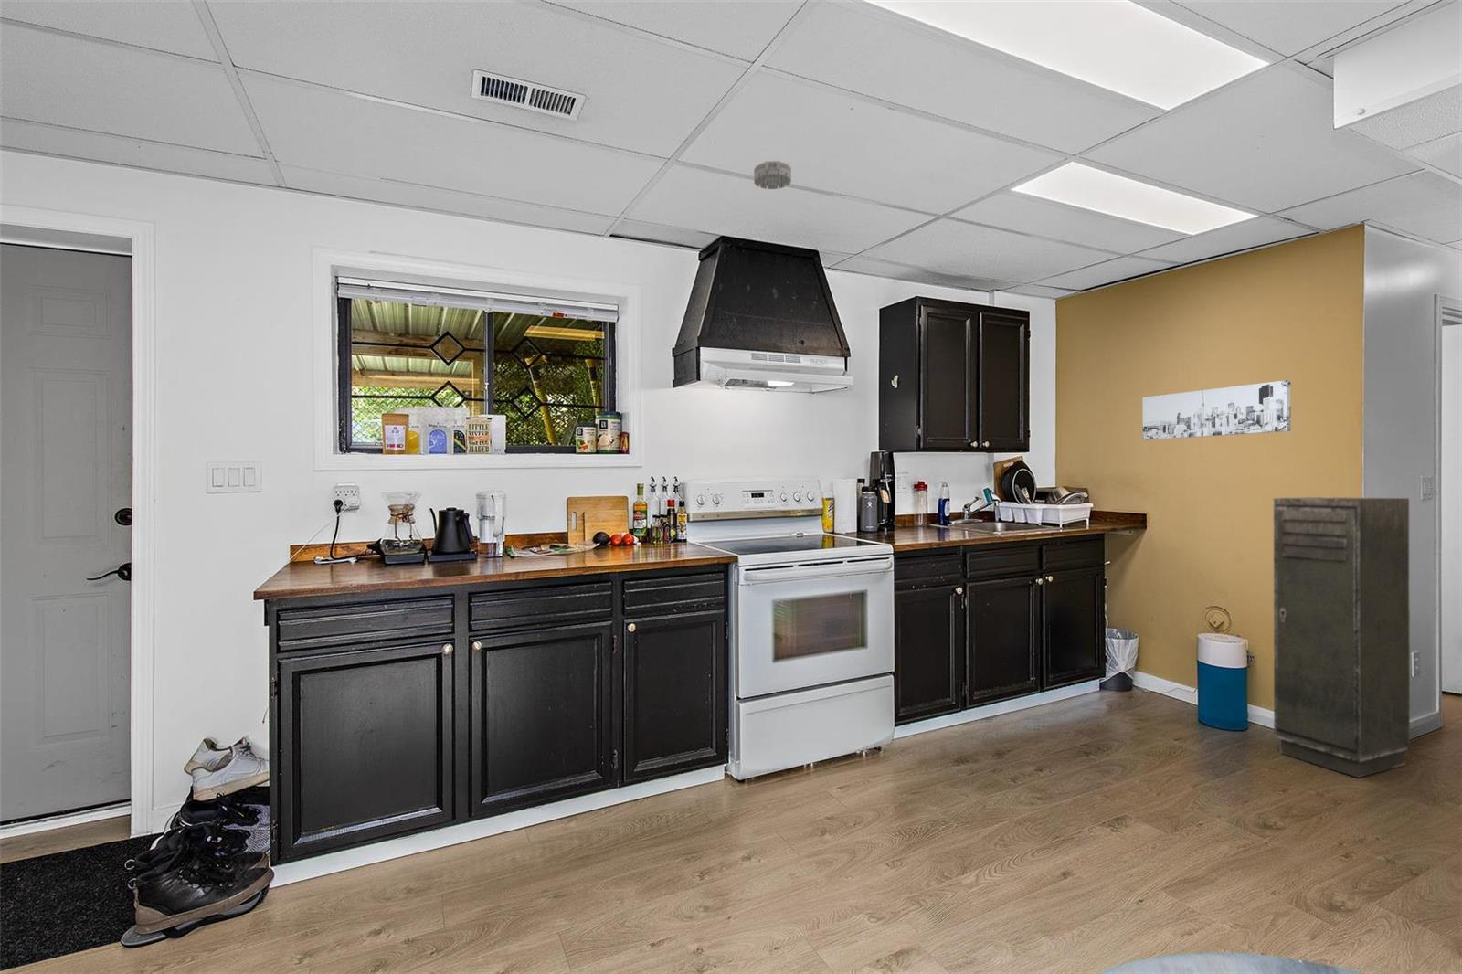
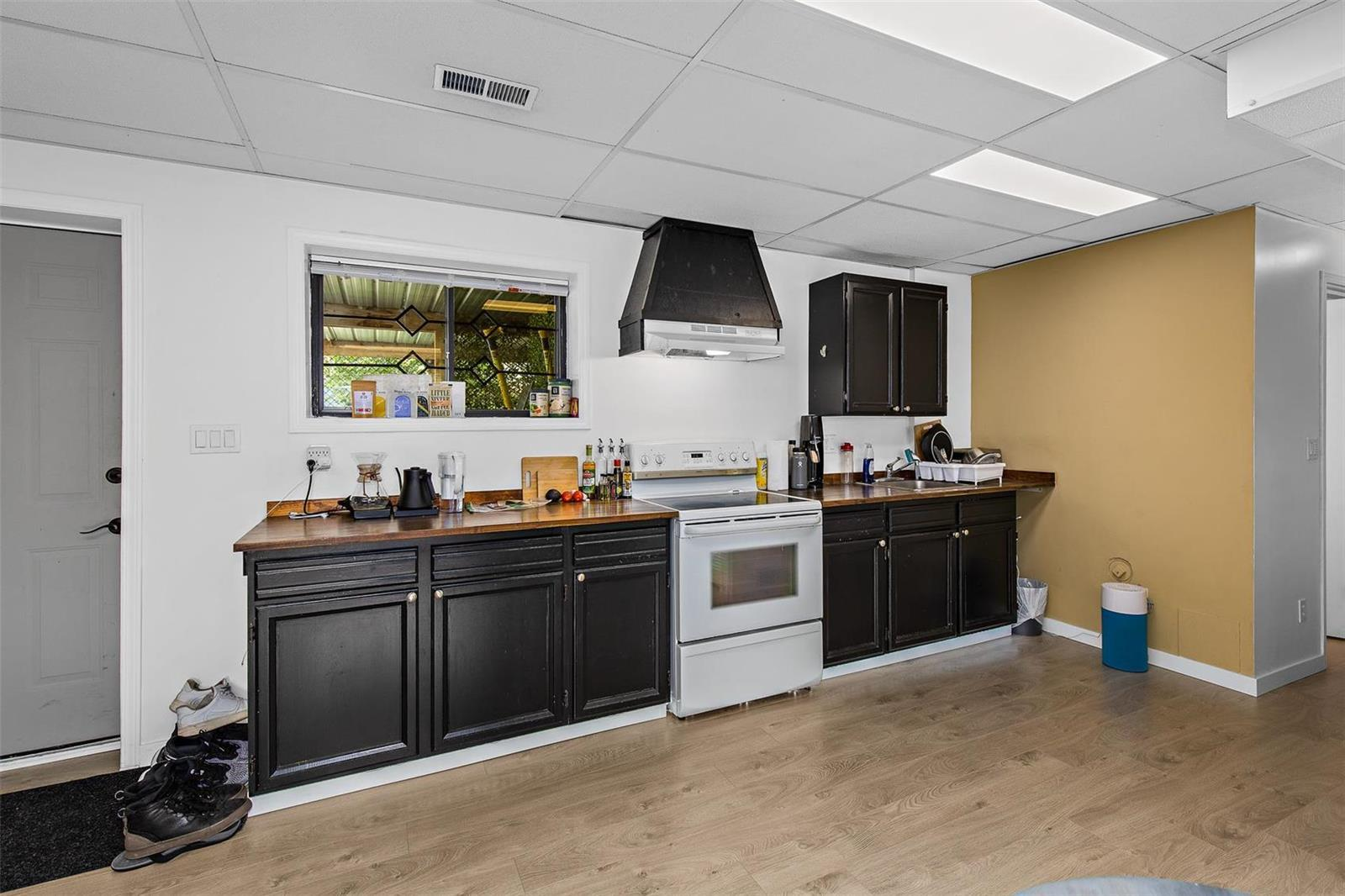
- storage cabinet (1339, 628)
- smoke detector (772, 175)
- wall art (1210, 412)
